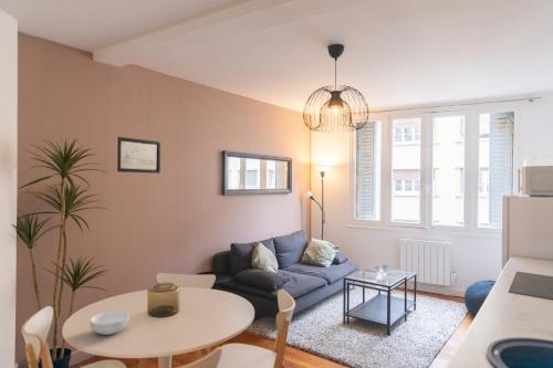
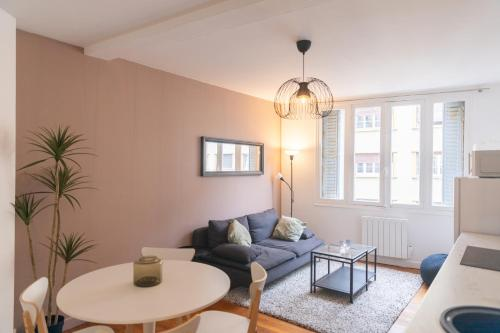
- cereal bowl (109, 324)
- wall art (139, 156)
